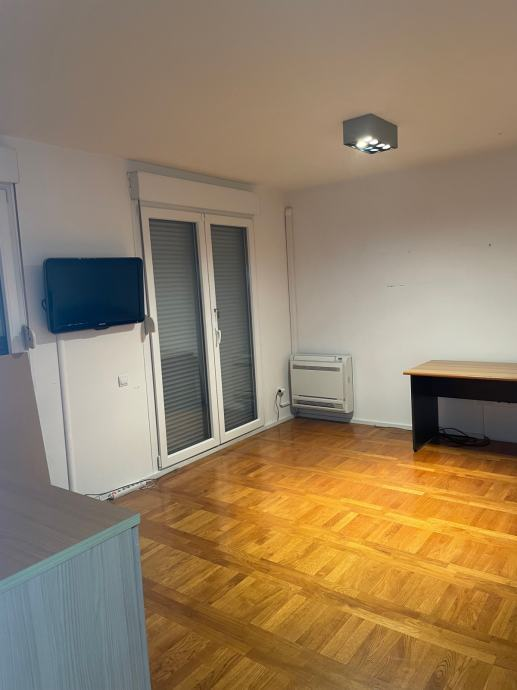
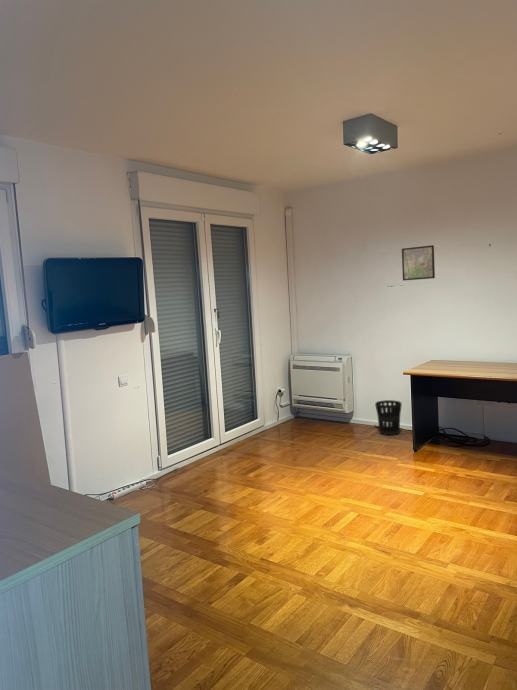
+ wastebasket (388, 417)
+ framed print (418, 263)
